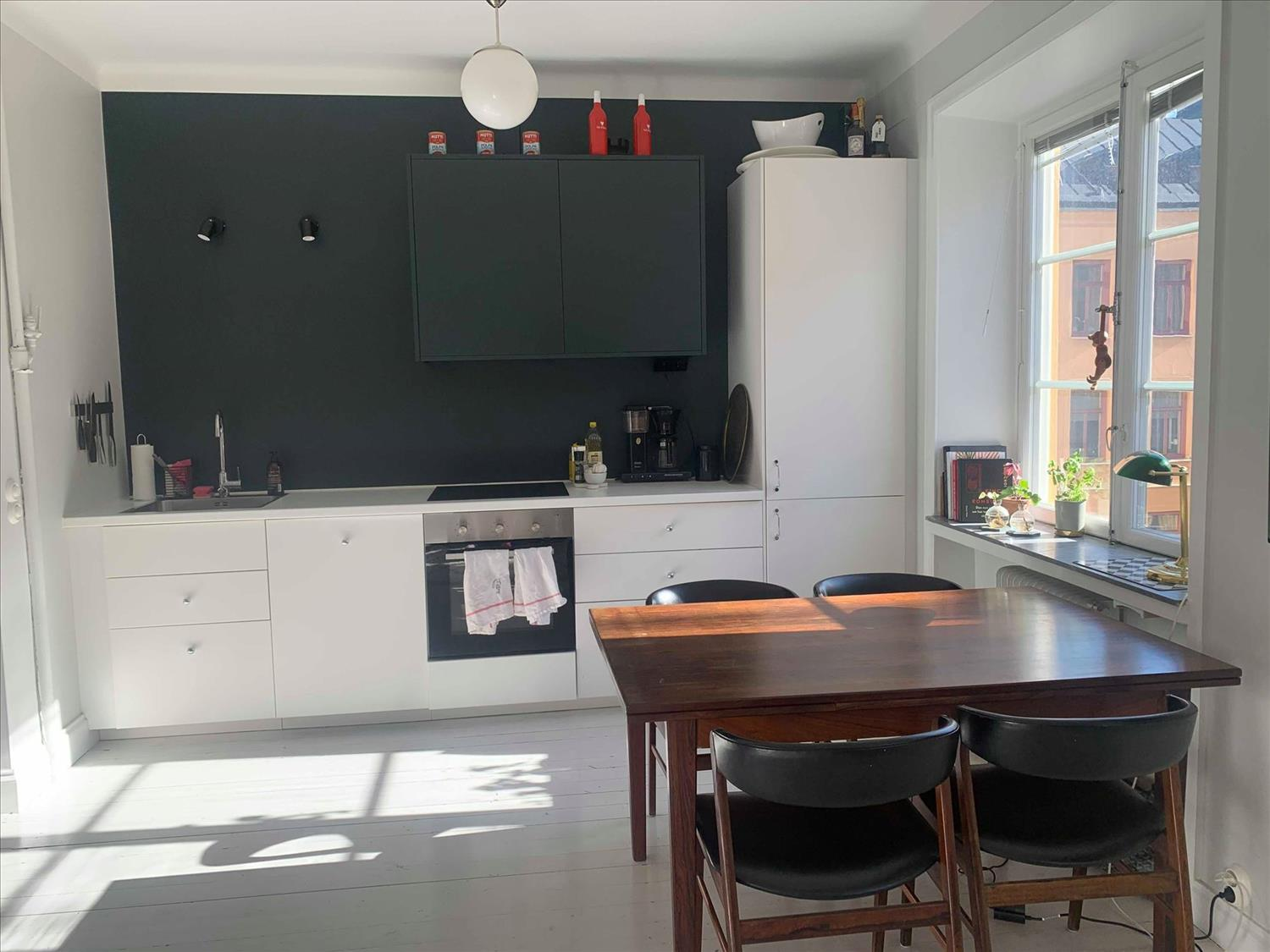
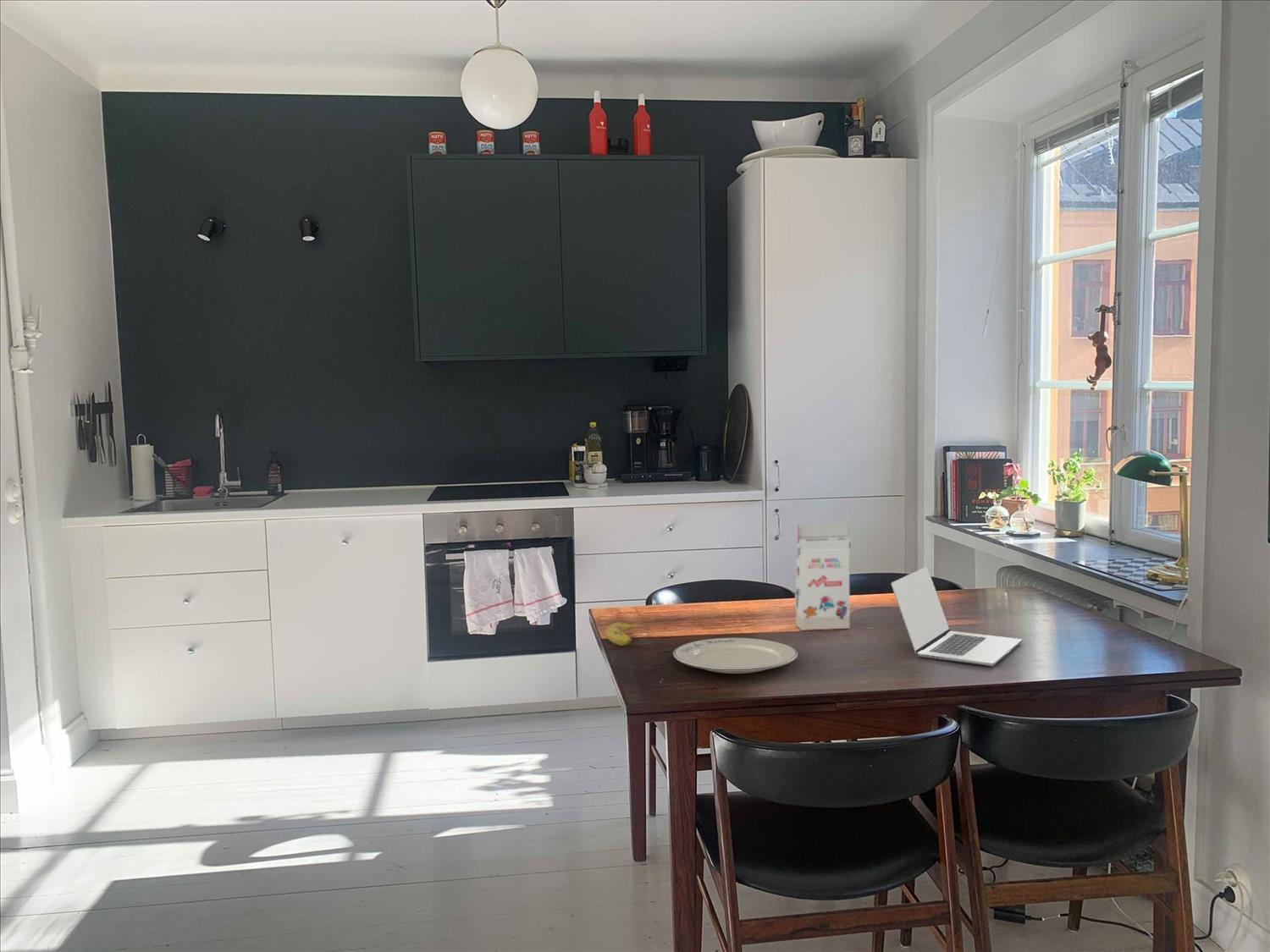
+ gift box (822, 575)
+ chinaware (735, 657)
+ laptop (945, 617)
+ fruit (623, 631)
